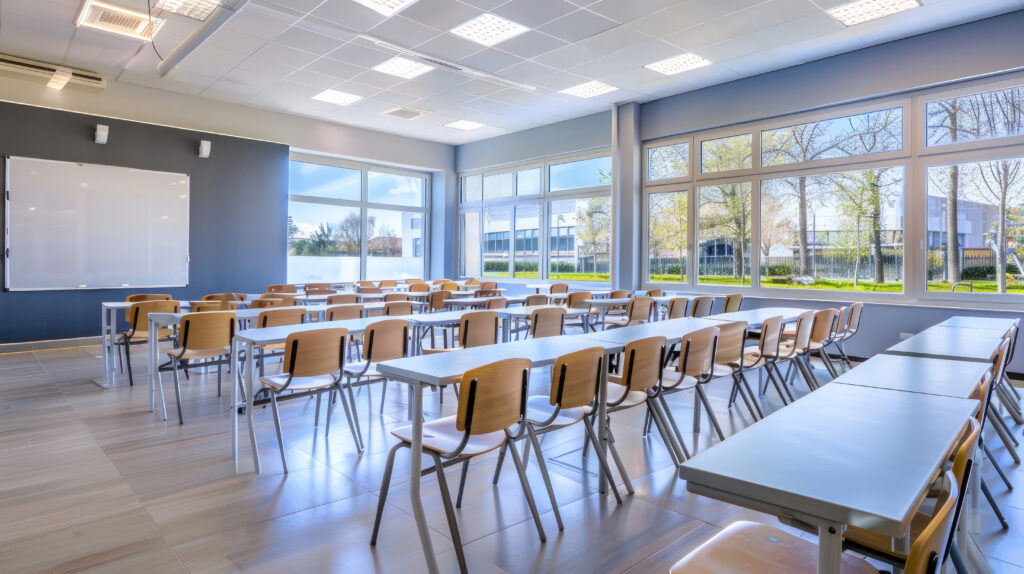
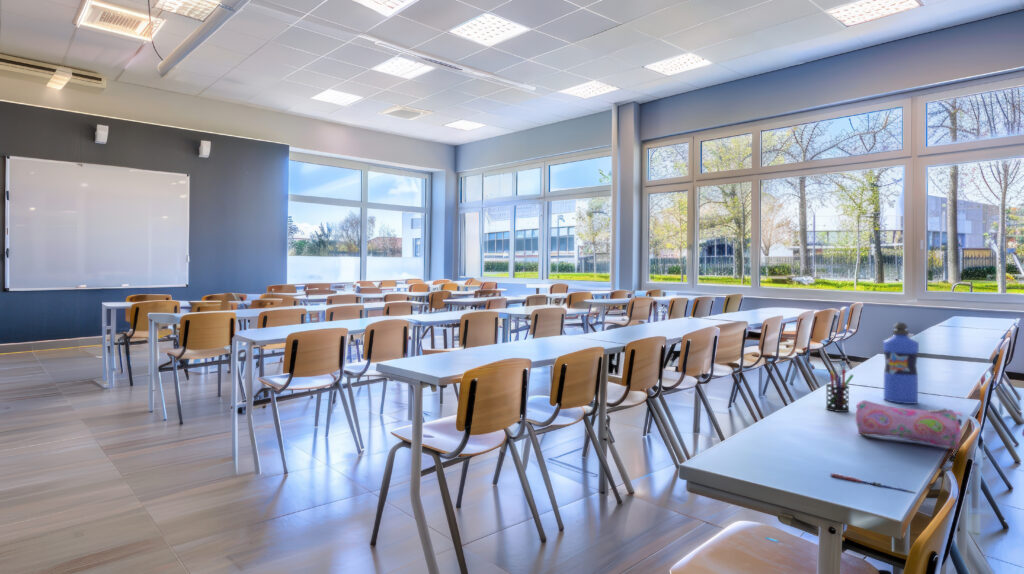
+ water bottle (900, 361)
+ pen (871, 482)
+ pen holder (840, 388)
+ pencil case (906, 422)
